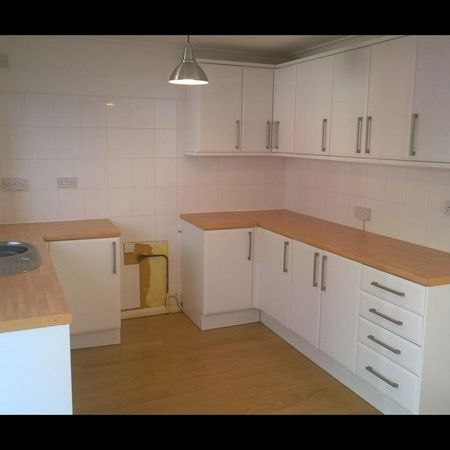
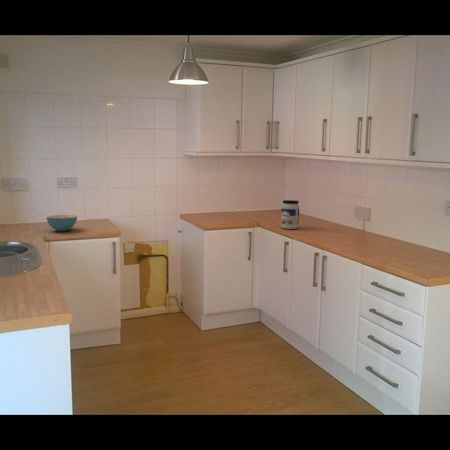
+ jar (290, 214)
+ cereal bowl (62, 223)
